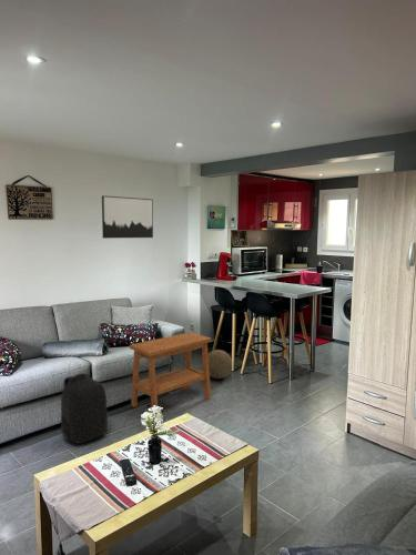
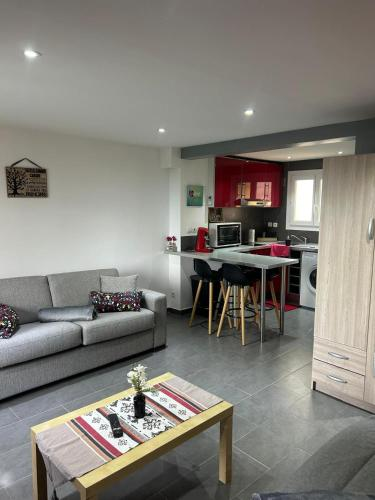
- decorative ball (217, 364)
- side table (171, 372)
- backpack (82, 405)
- wall art (129, 218)
